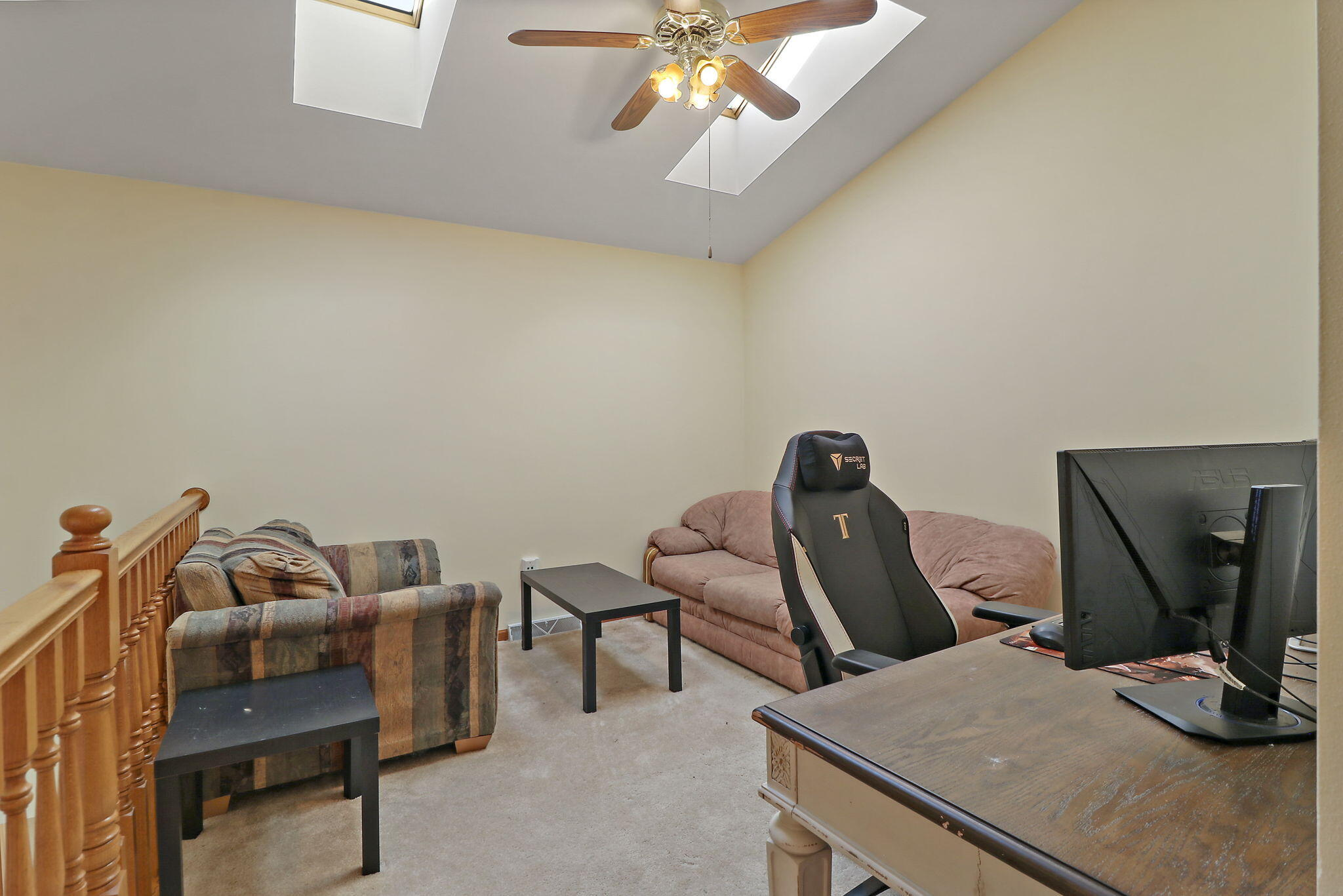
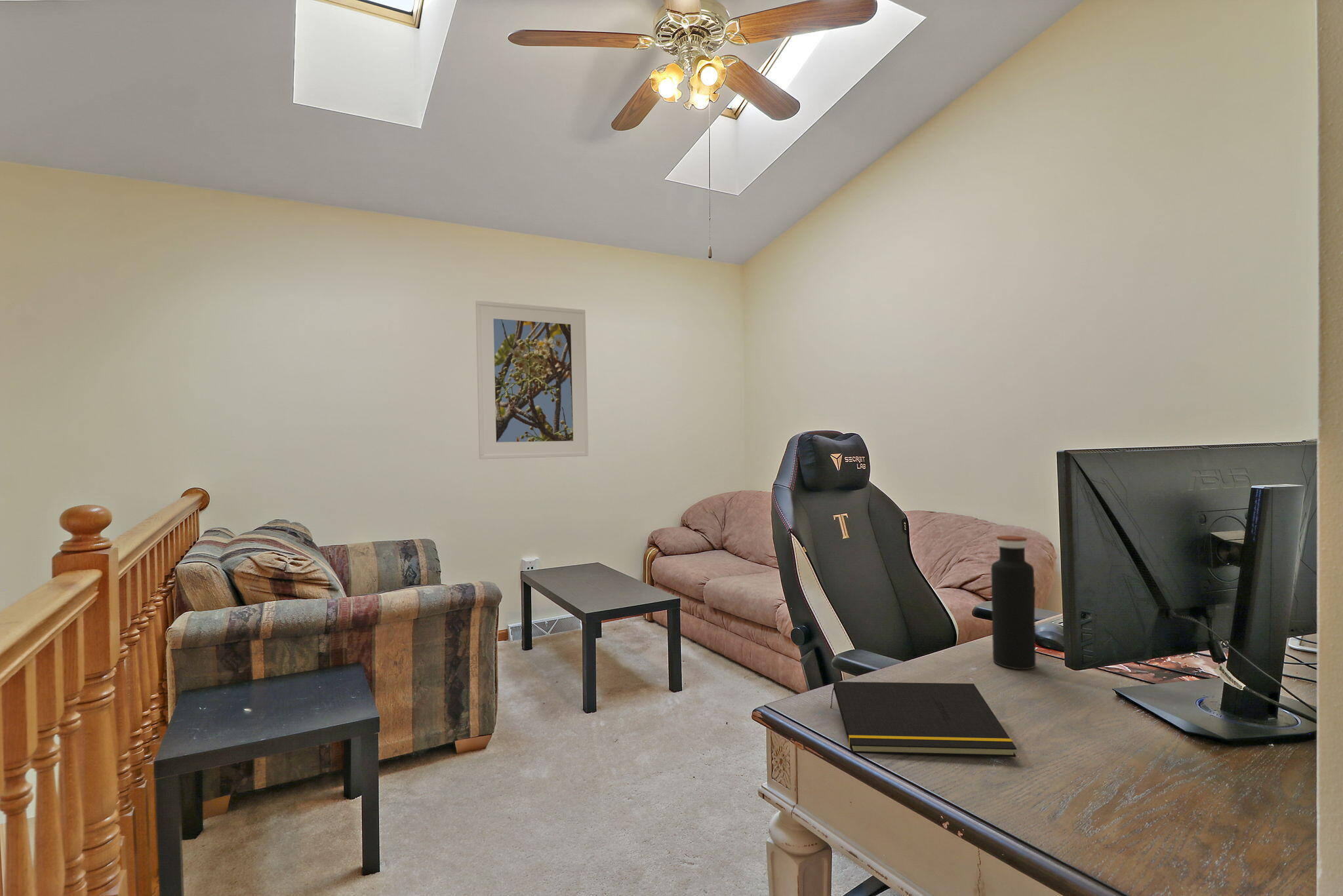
+ notepad (917, 716)
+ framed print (534, 381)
+ water bottle (1012, 600)
